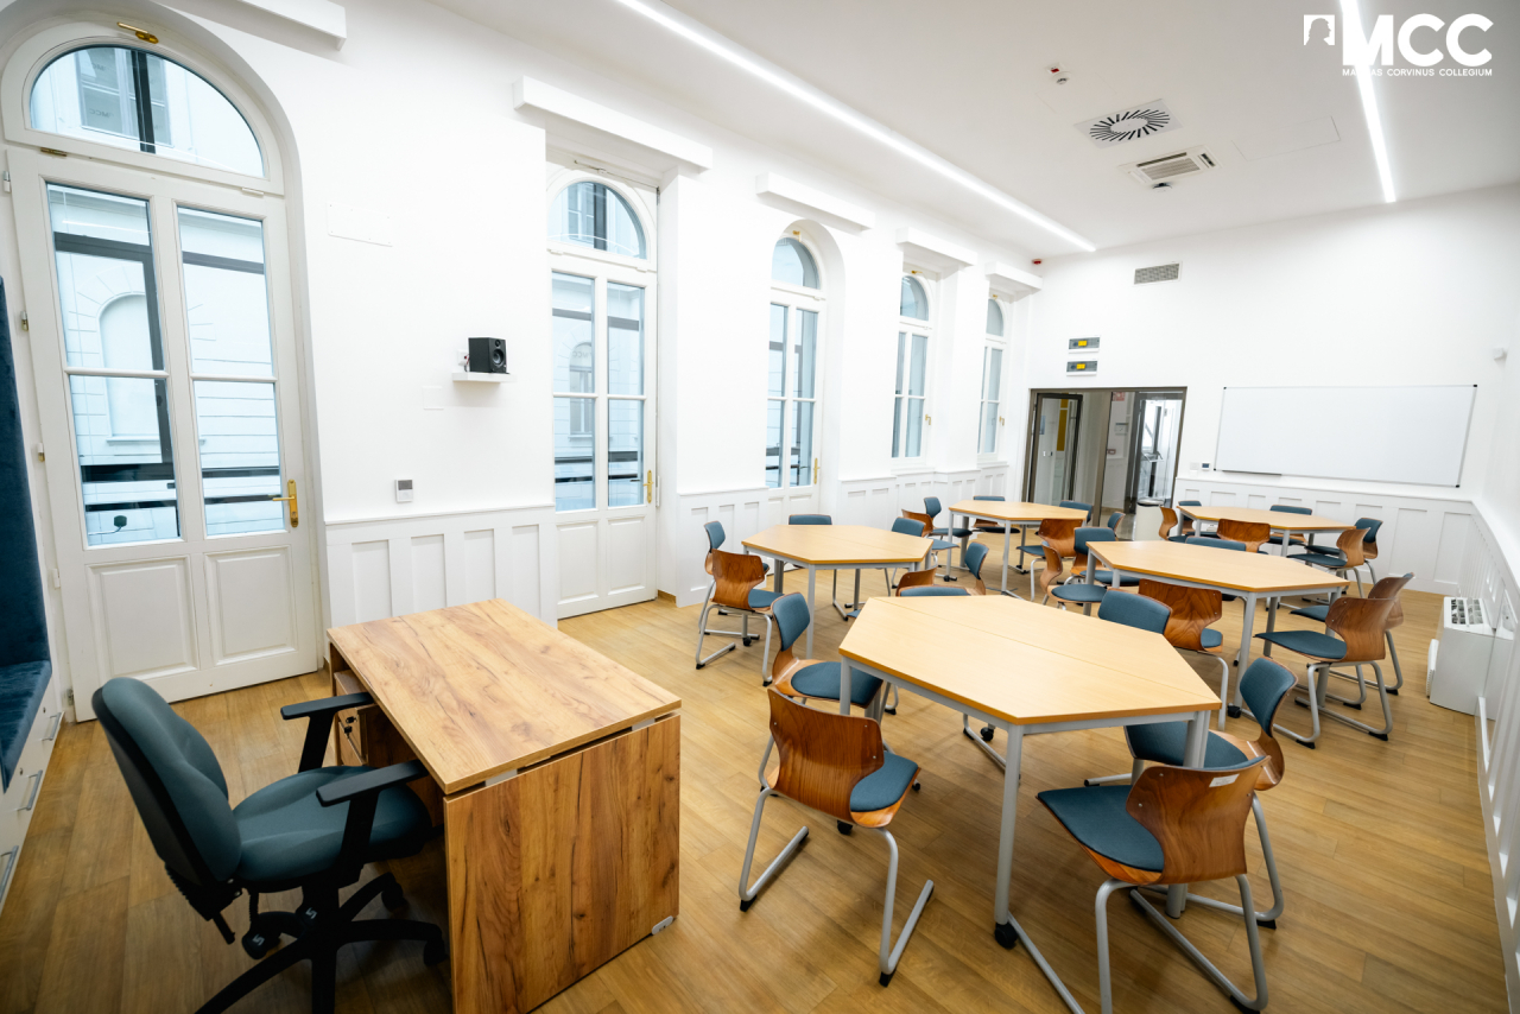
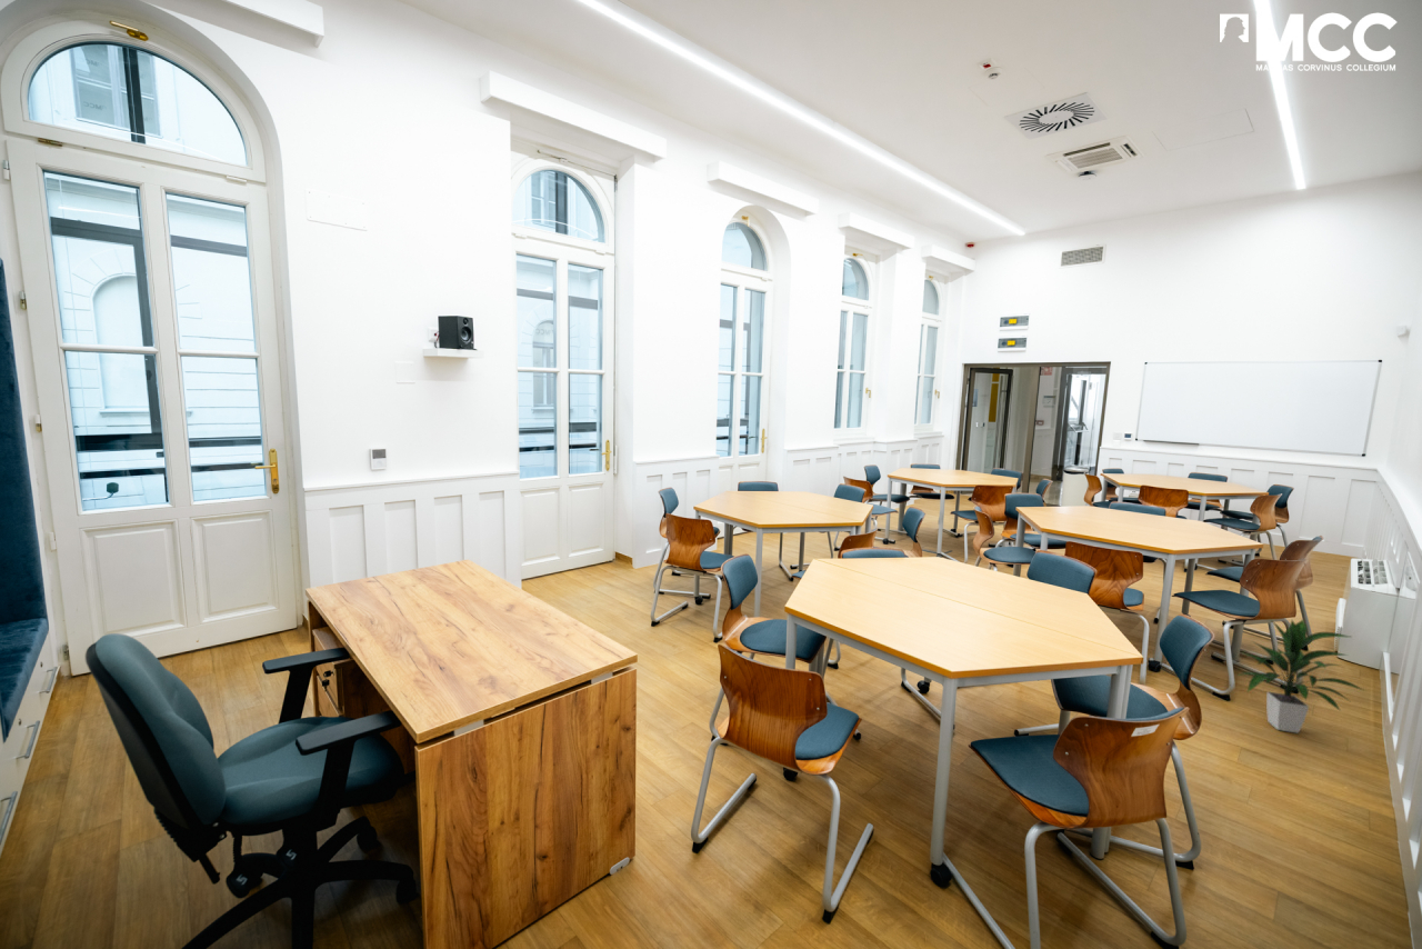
+ indoor plant (1292, 672)
